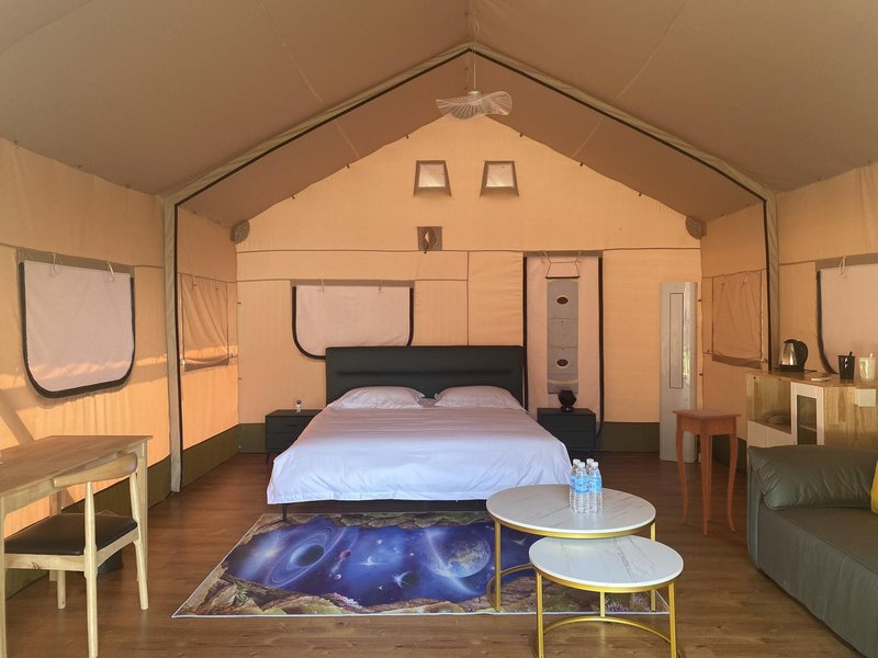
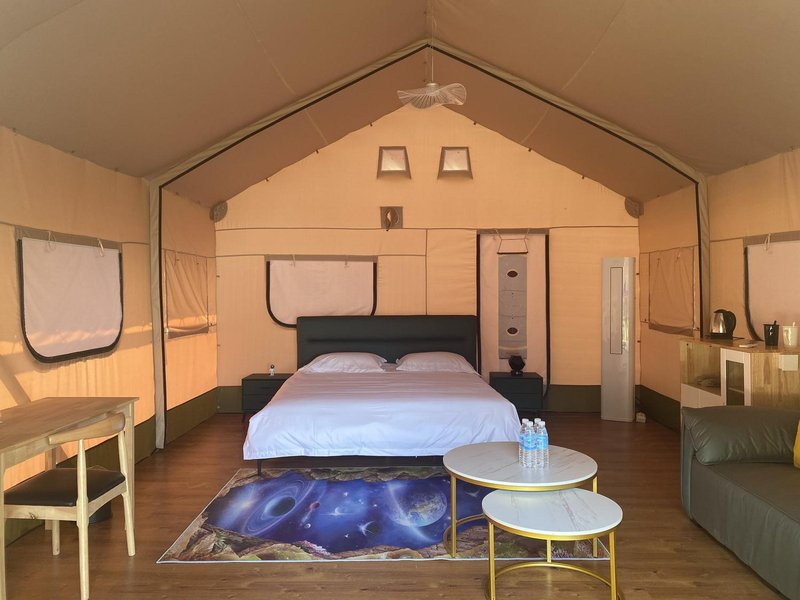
- side table (706, 469)
